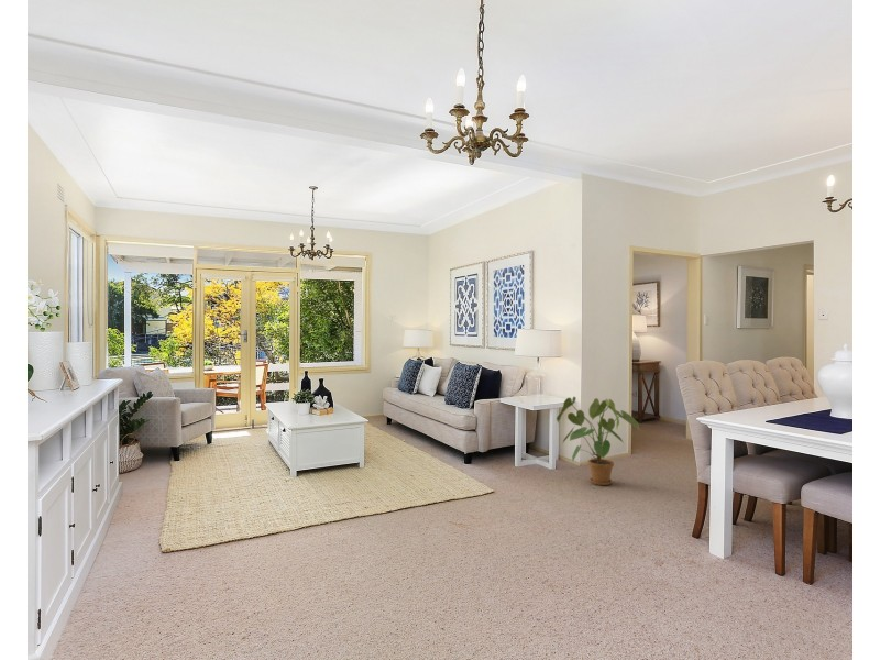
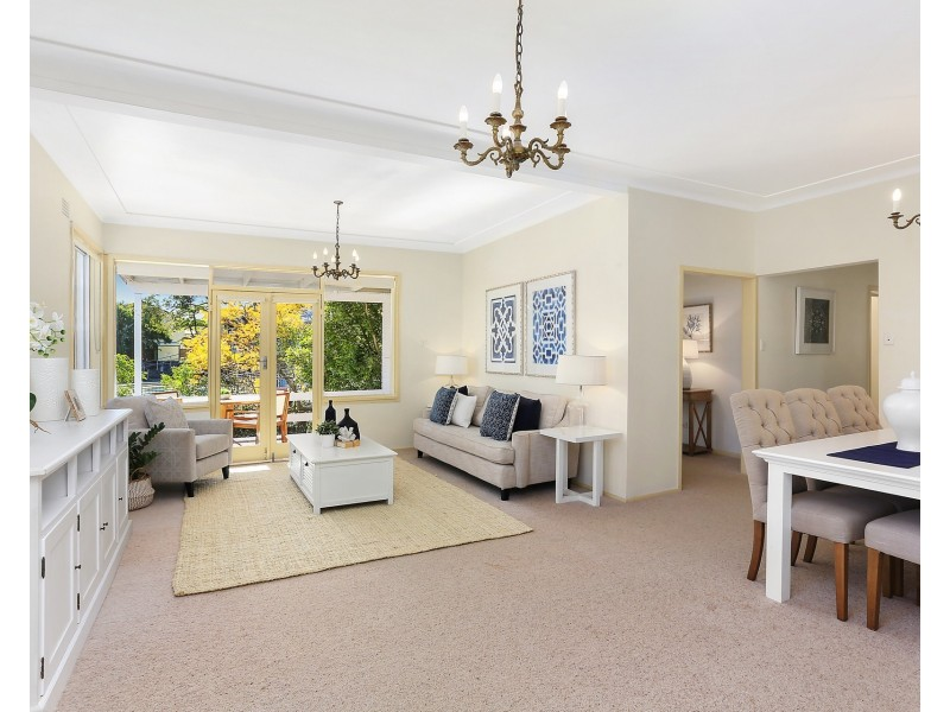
- house plant (597, 437)
